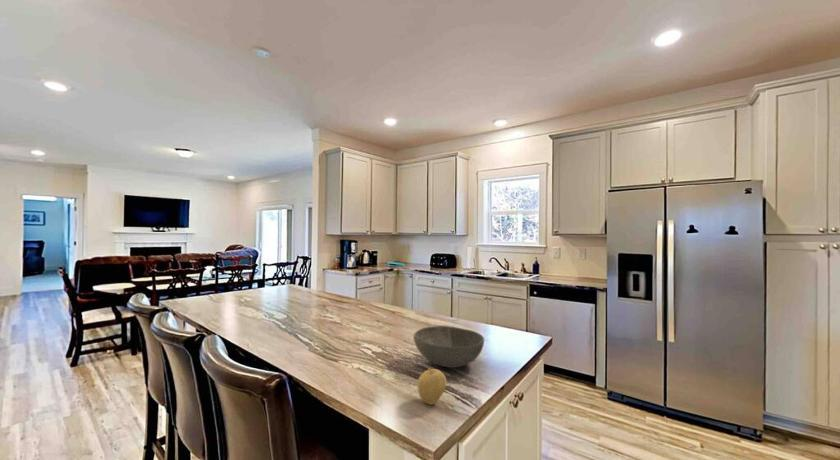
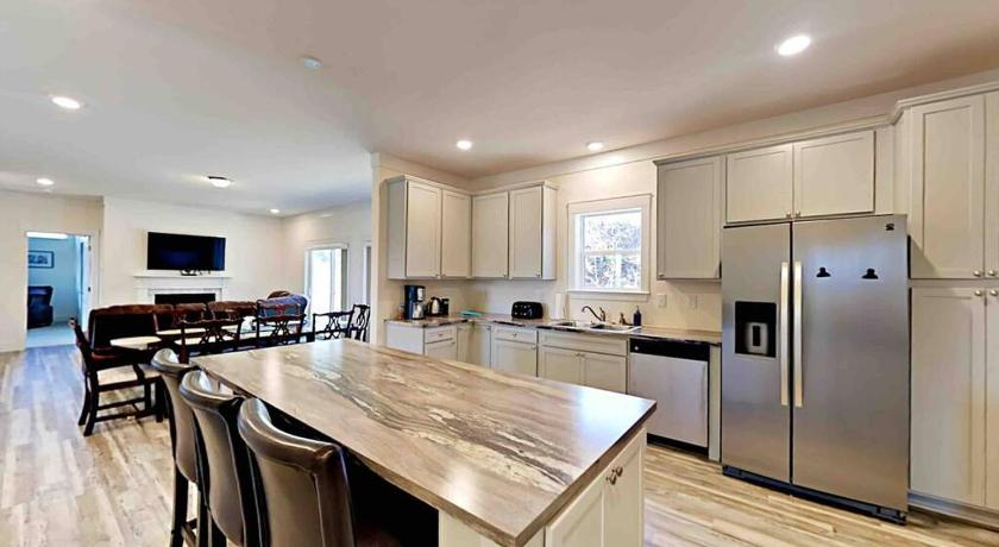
- bowl (448, 348)
- fruit (431, 383)
